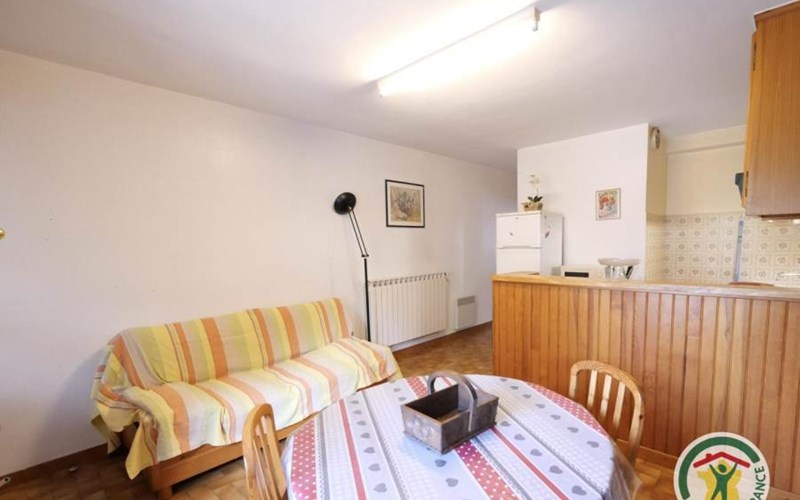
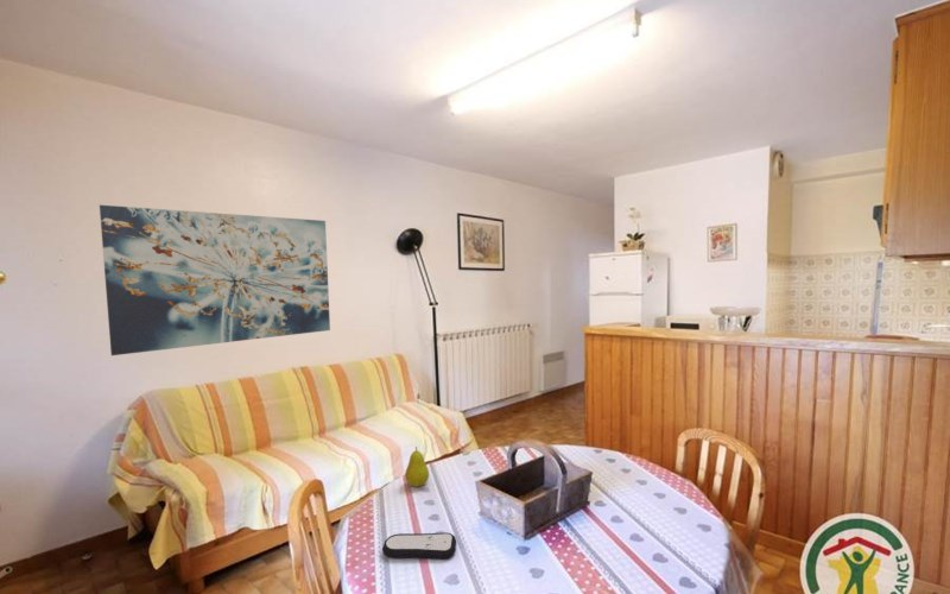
+ remote control (419, 545)
+ wall art (233, 278)
+ fruit (417, 465)
